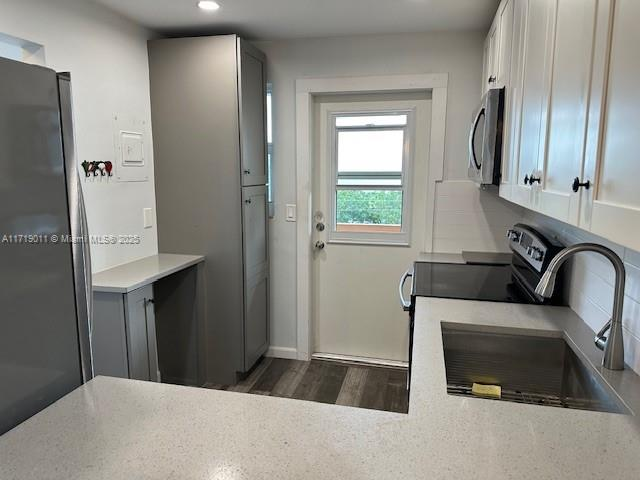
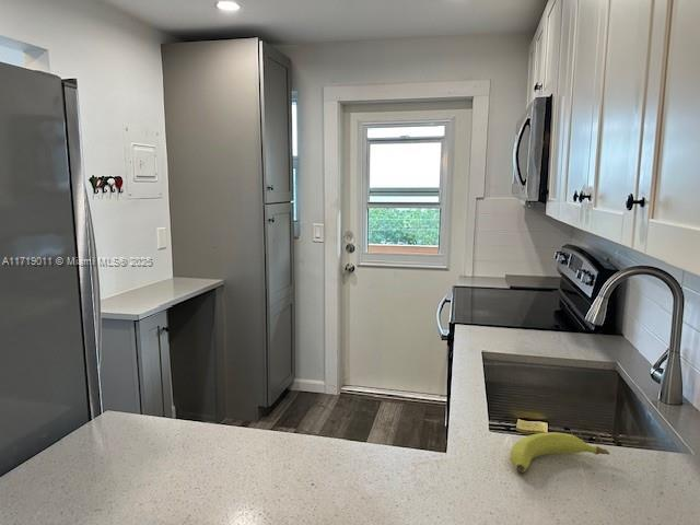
+ fruit (553, 453)
